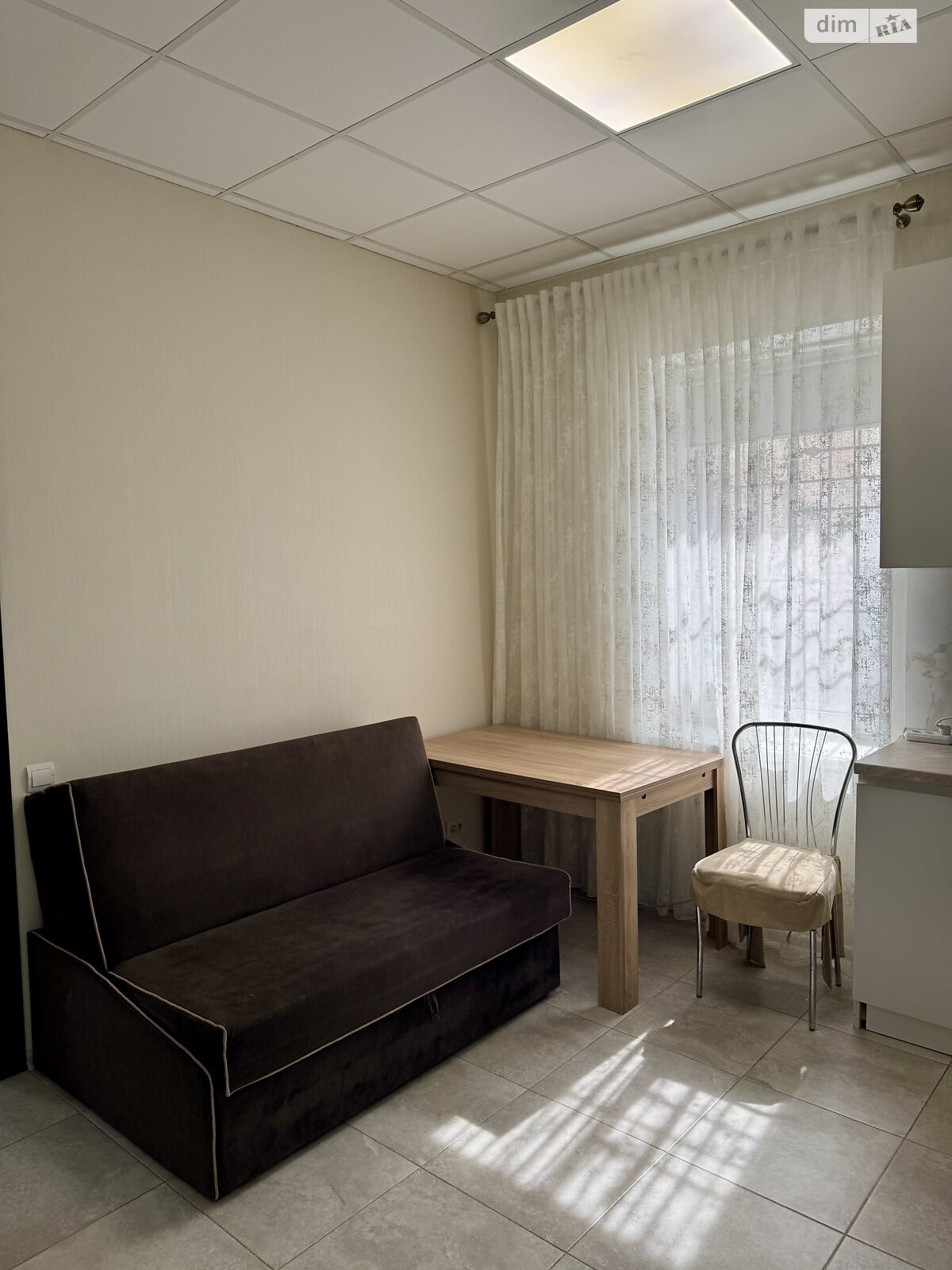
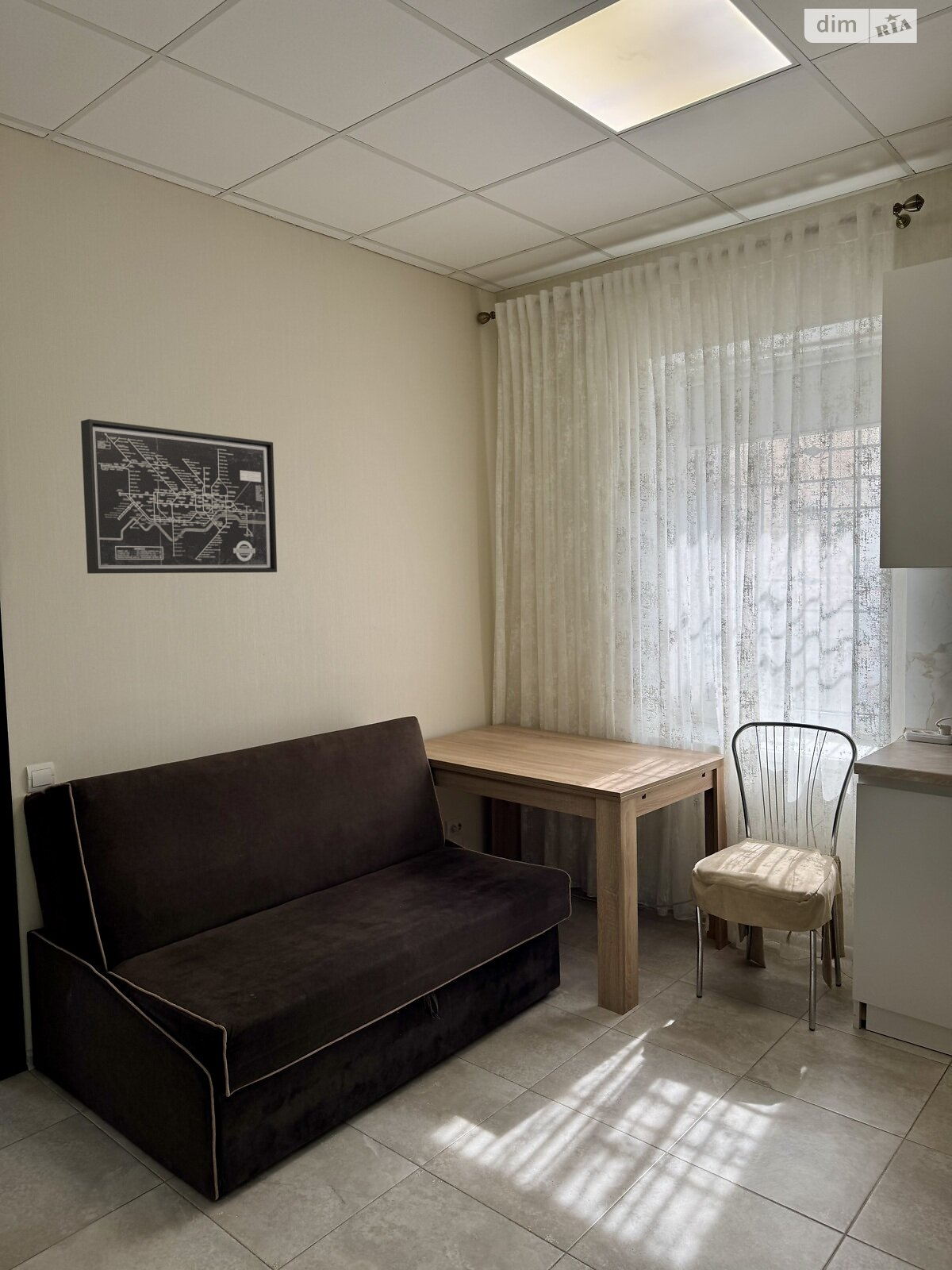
+ wall art (186, 502)
